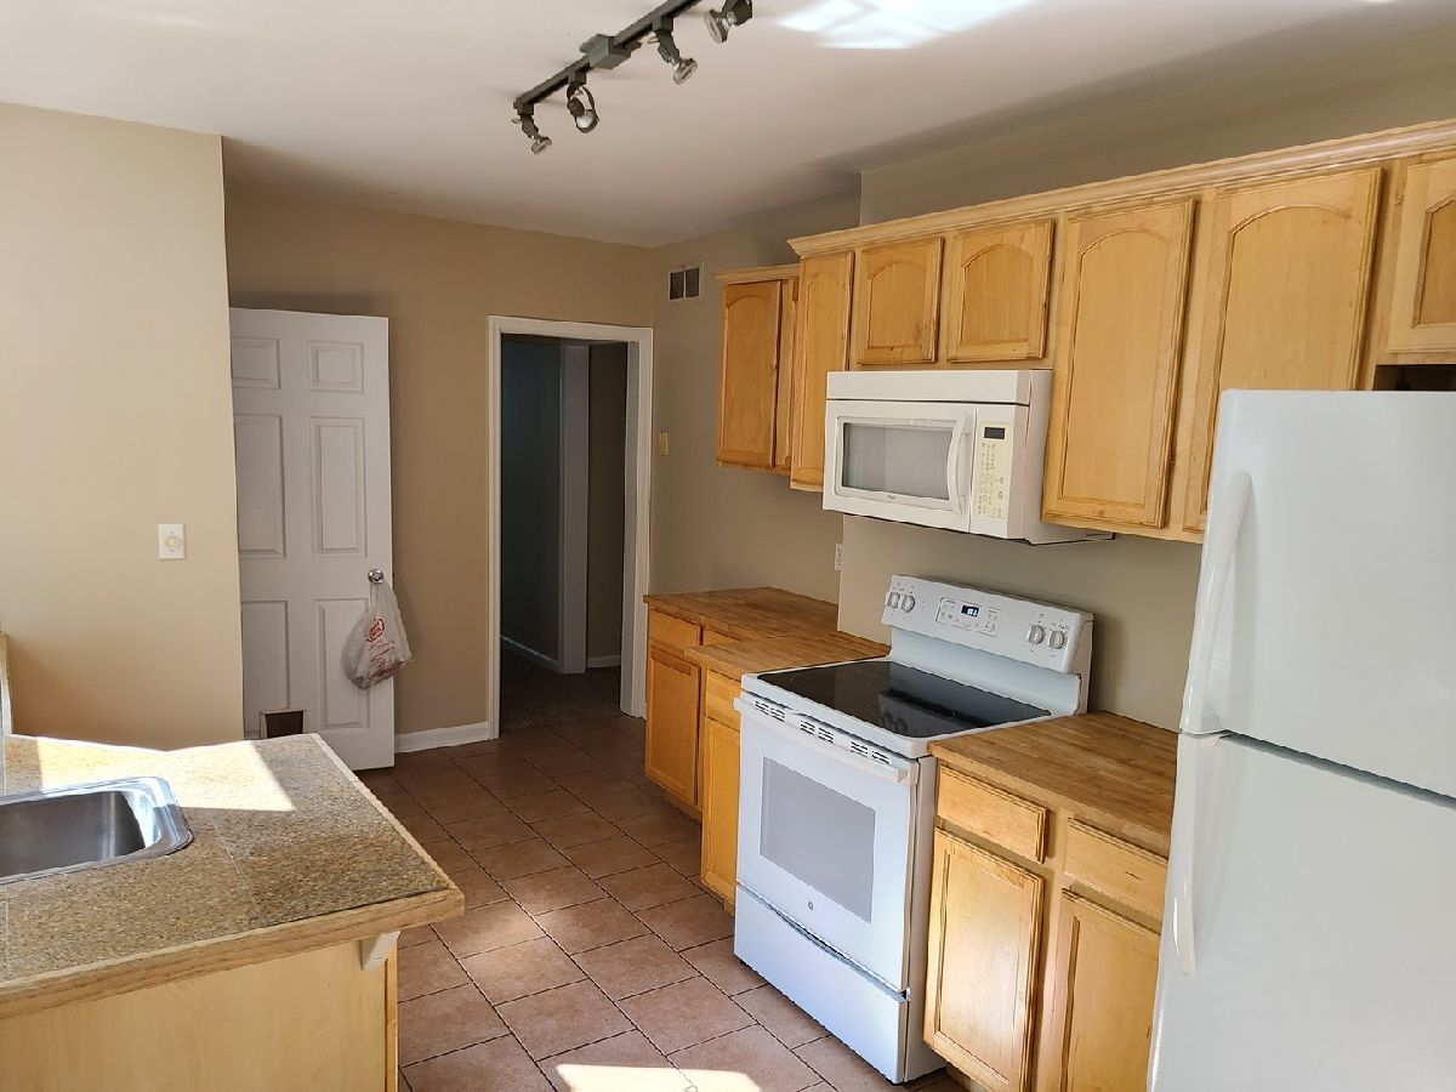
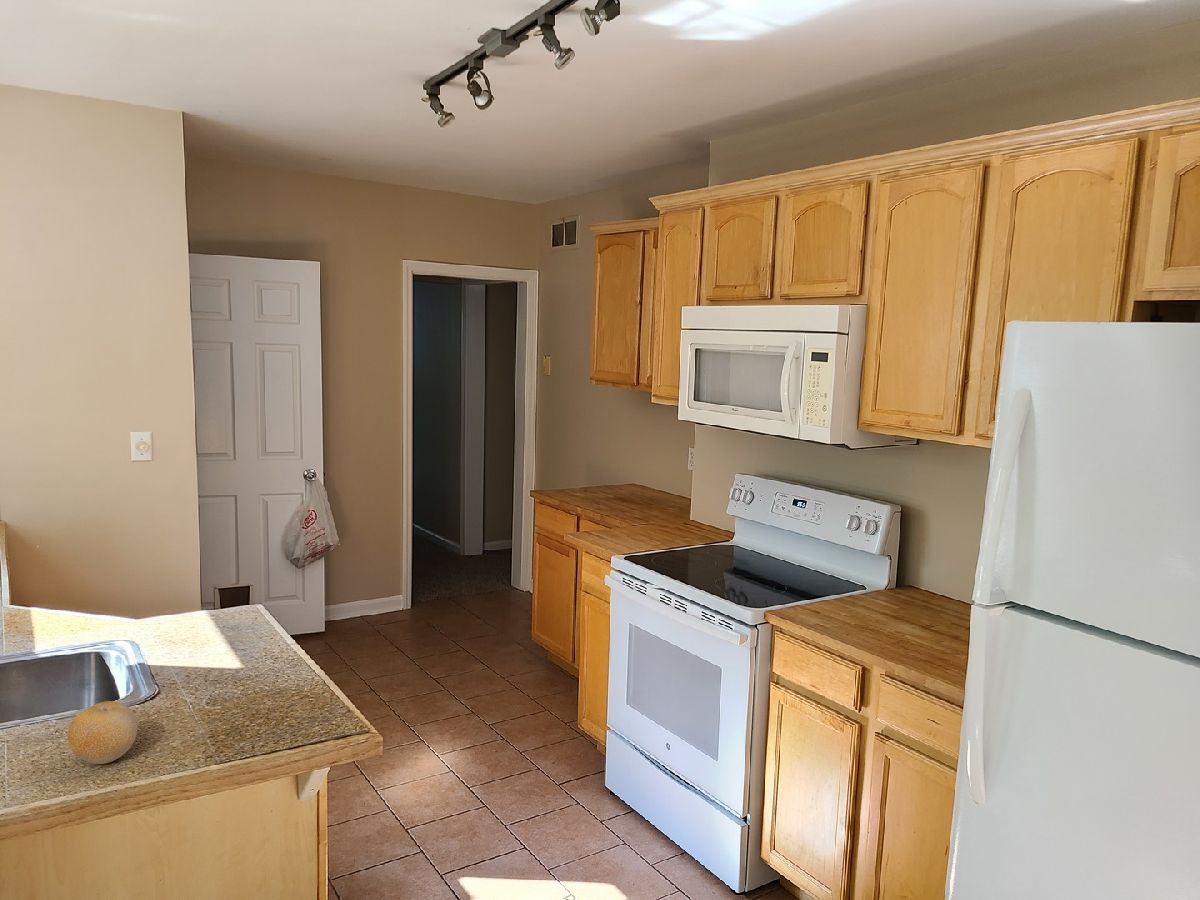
+ fruit (104, 732)
